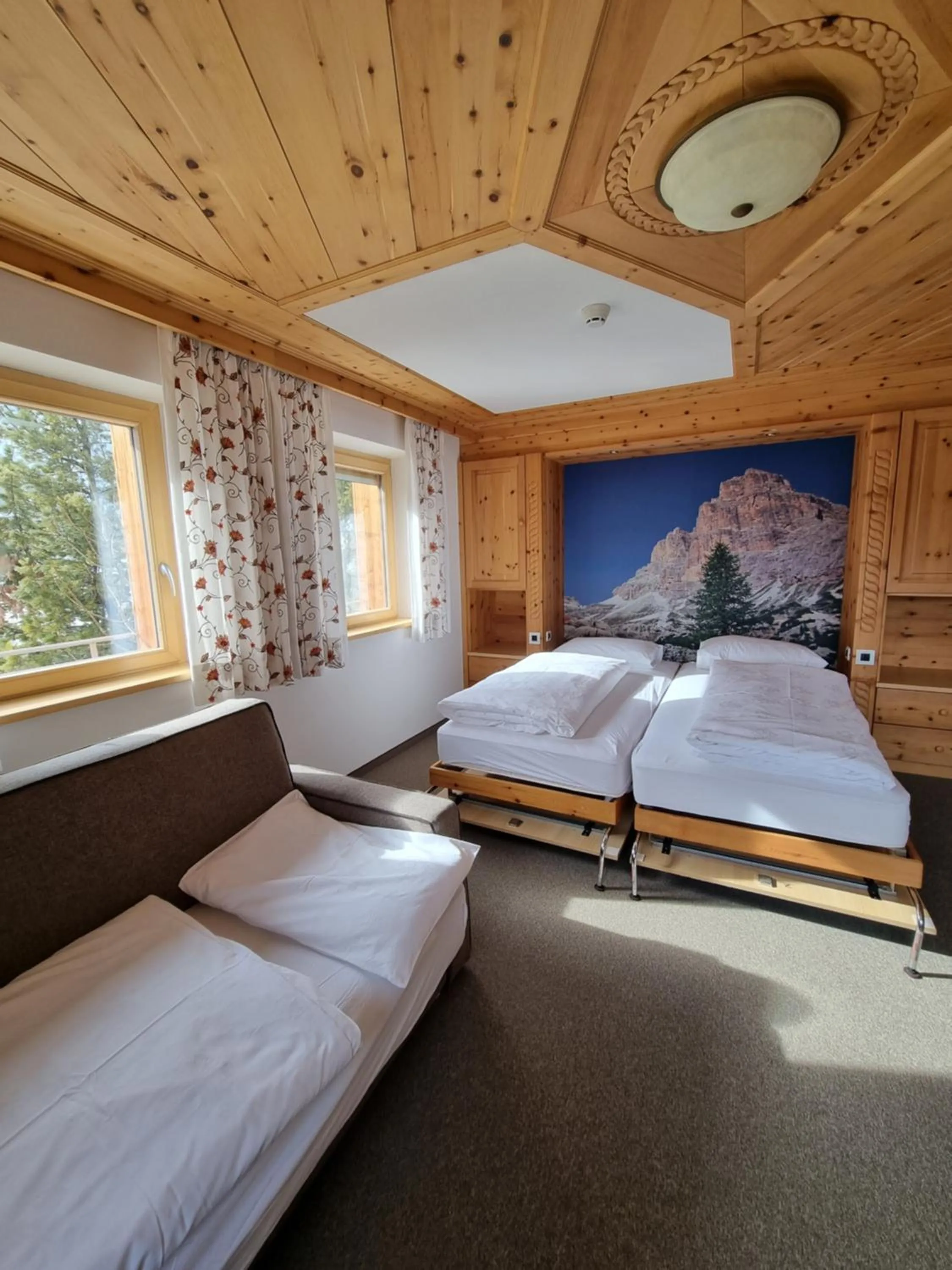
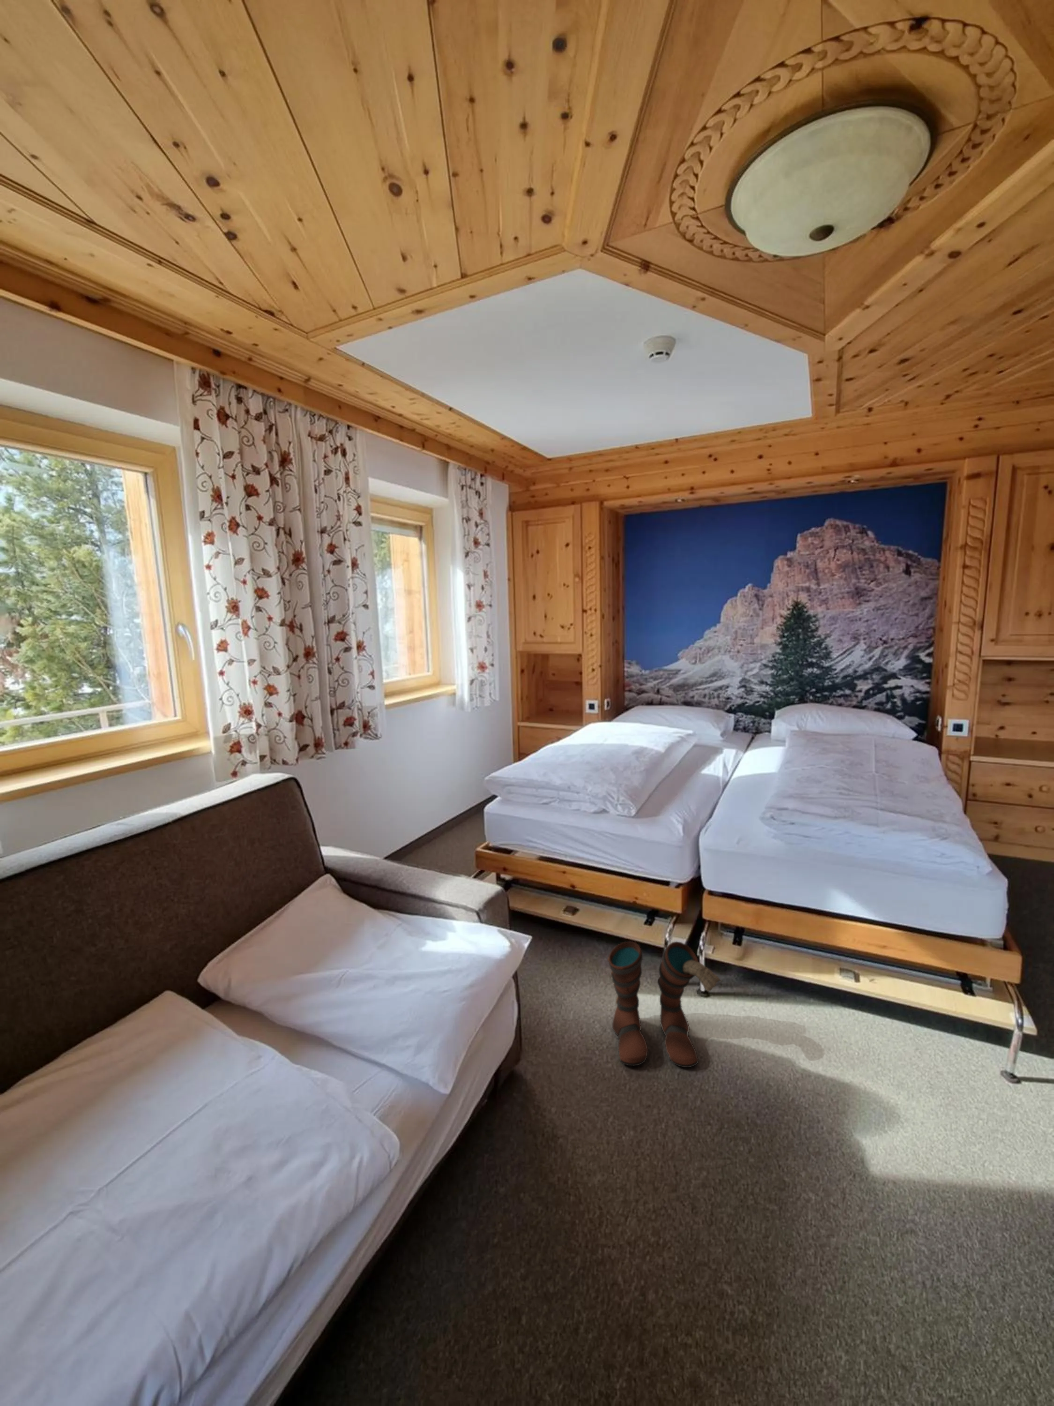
+ boots (663, 995)
